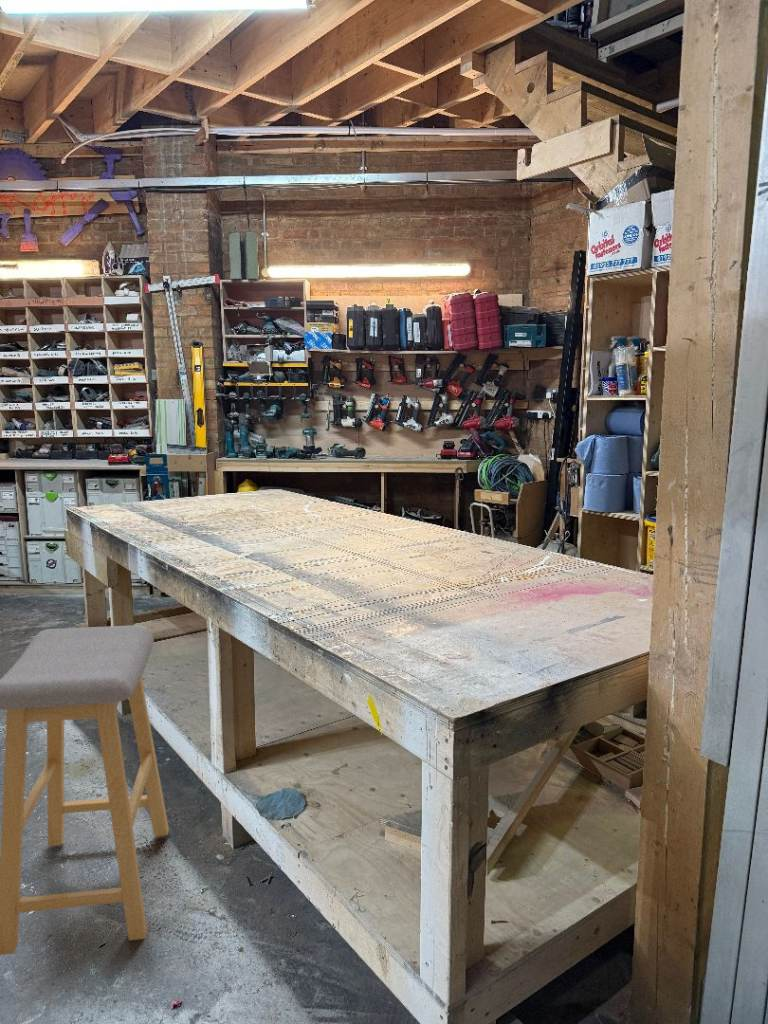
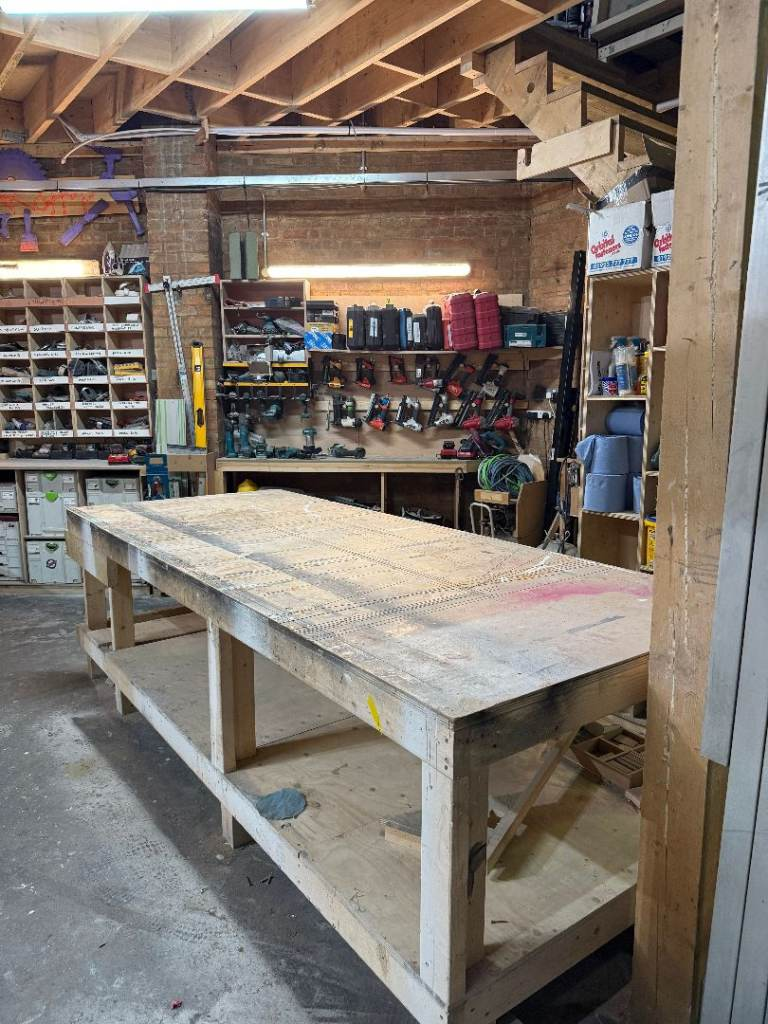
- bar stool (104, 769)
